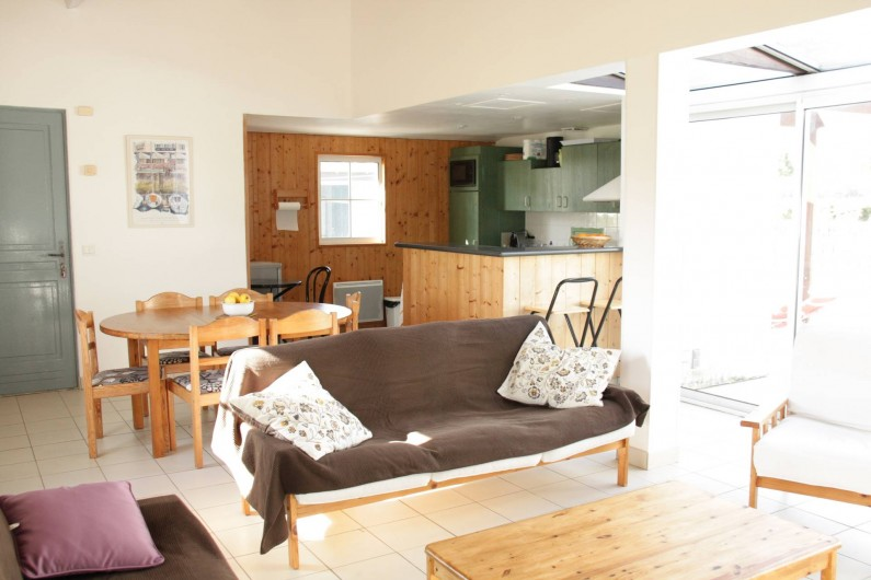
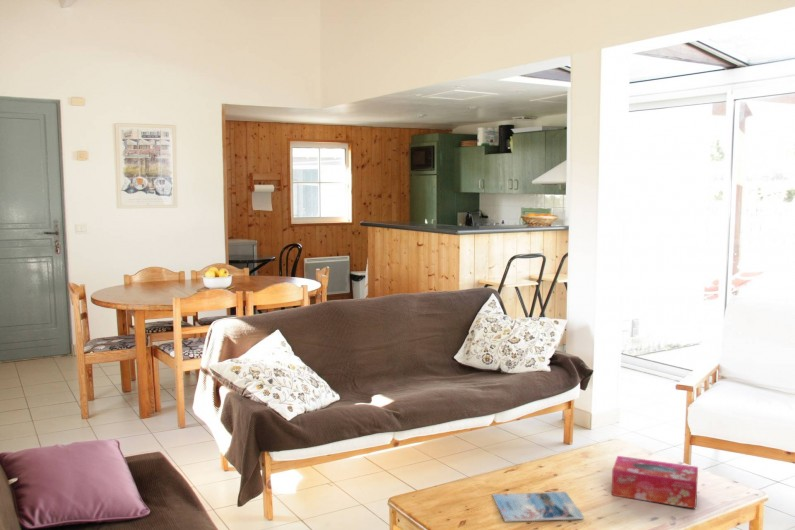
+ tissue box (654, 481)
+ magazine (536, 506)
